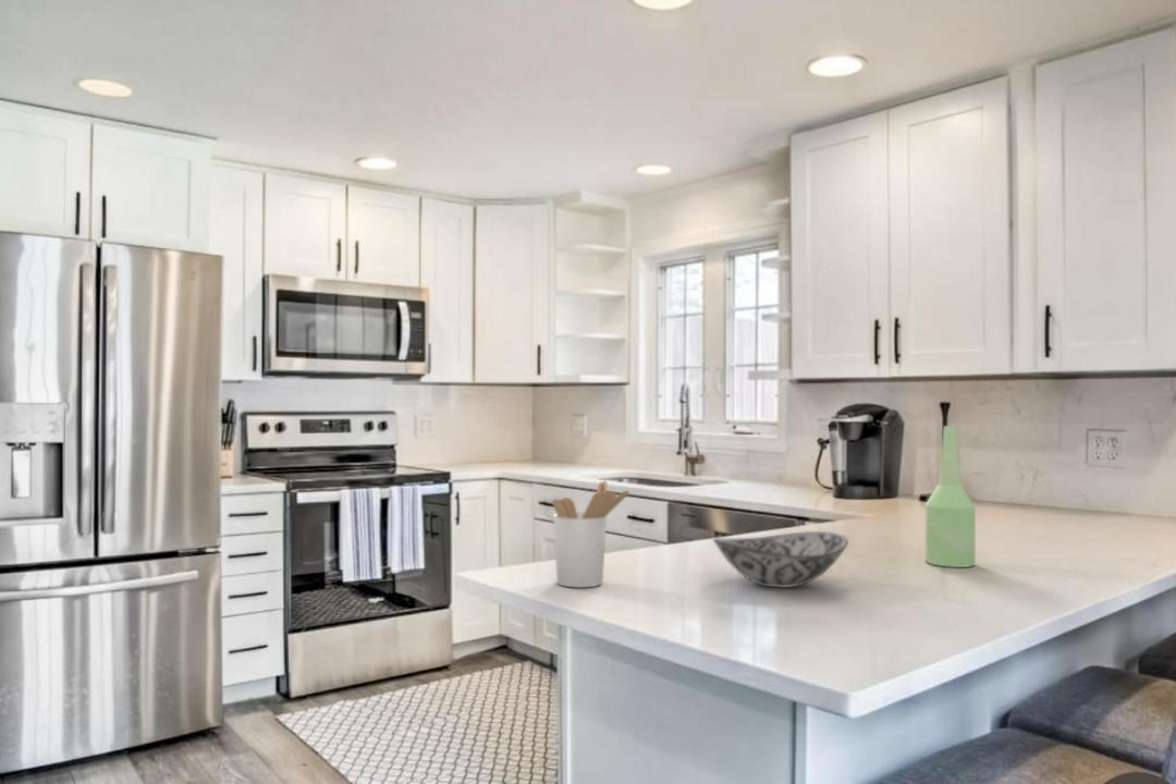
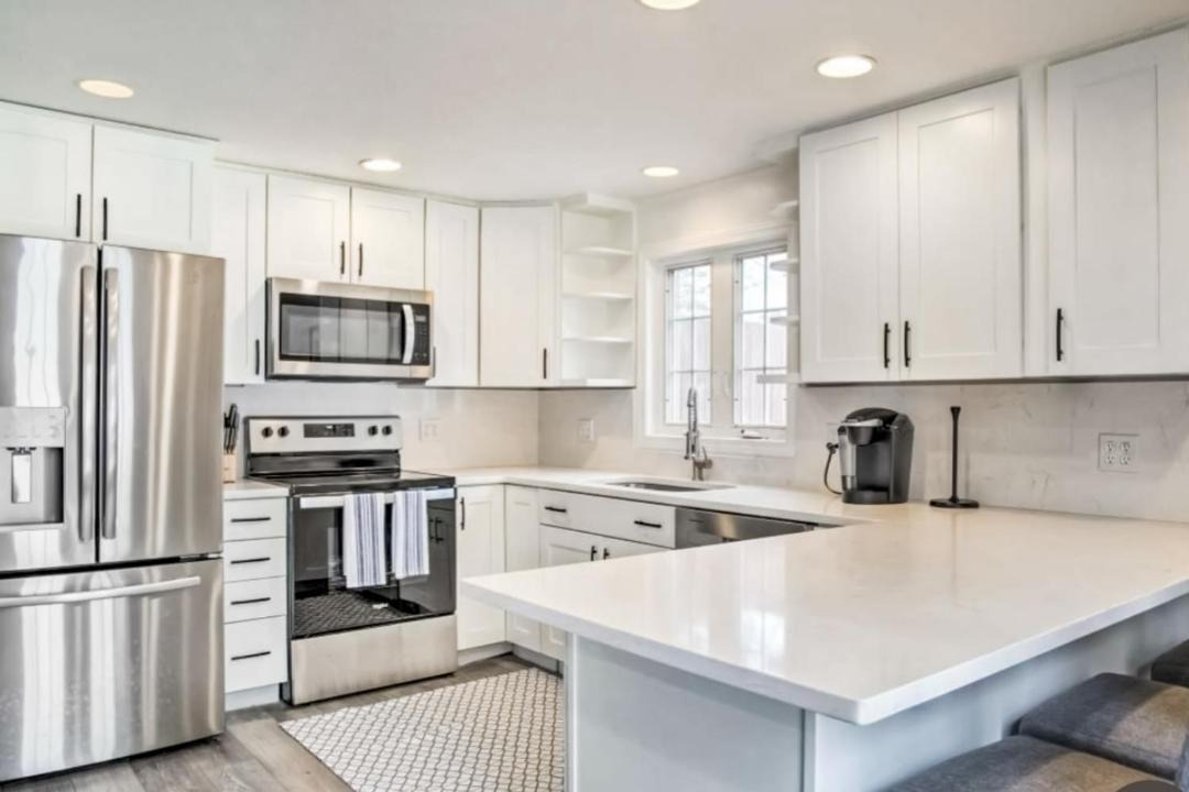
- bottle (950, 493)
- decorative bowl (780, 560)
- utensil holder (589, 534)
